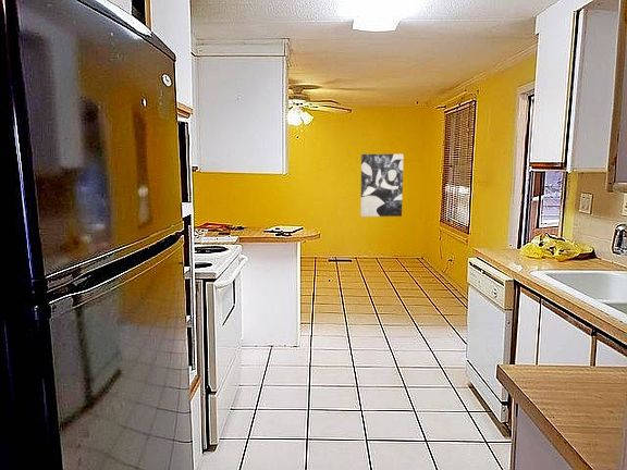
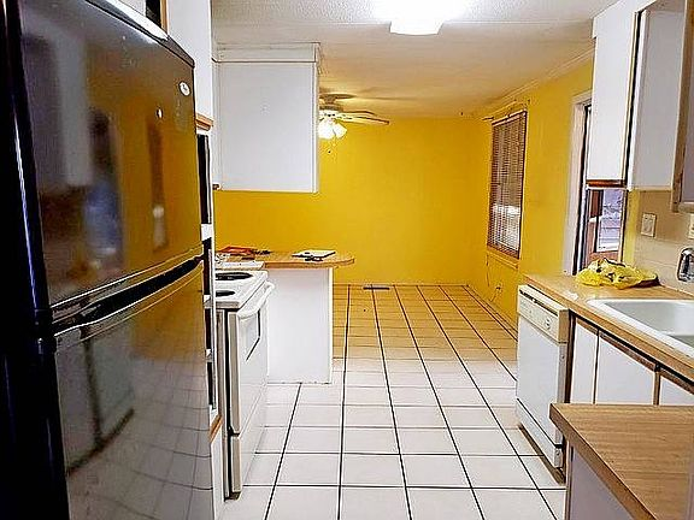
- wall art (381, 185)
